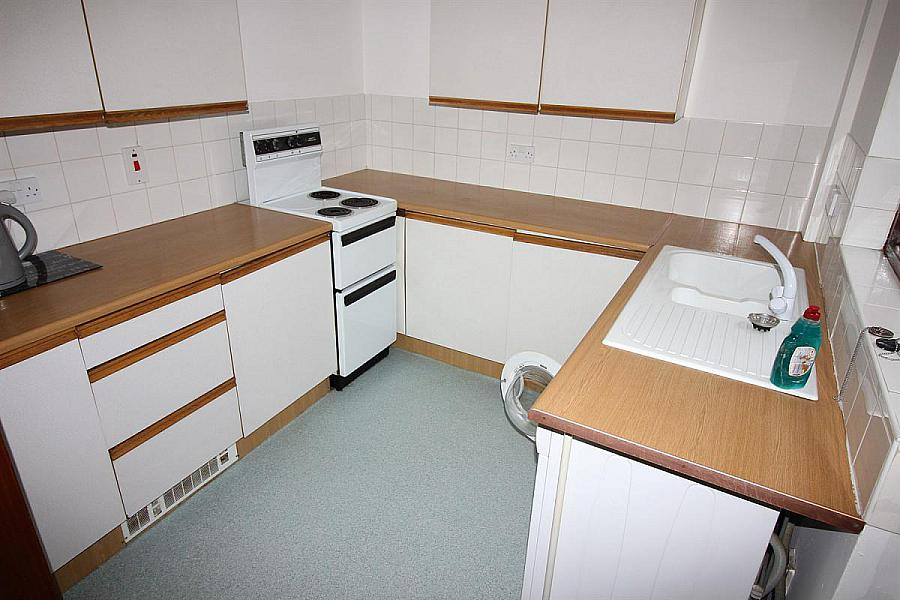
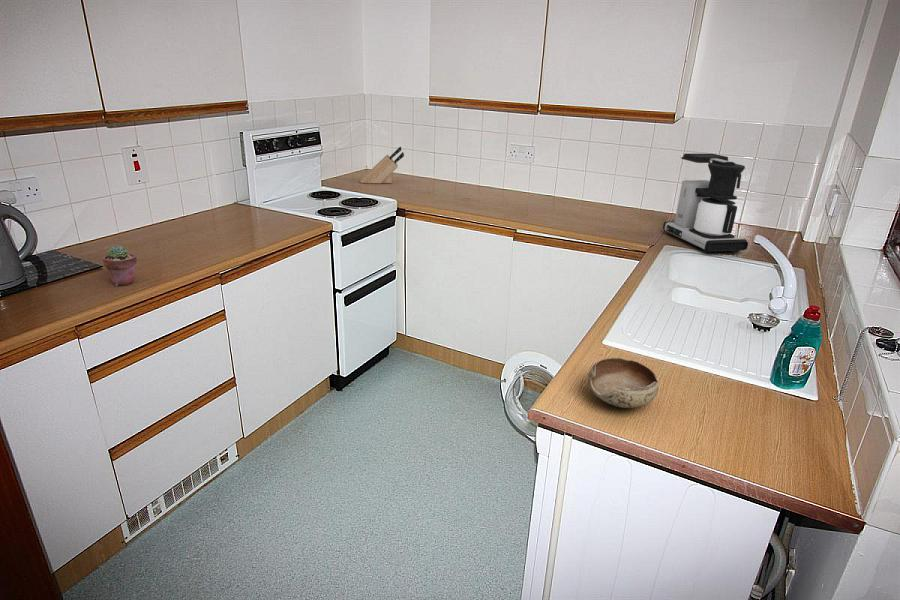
+ bowl (622, 385)
+ potted succulent (120, 264)
+ coffee maker (710, 201)
+ knife block (382, 164)
